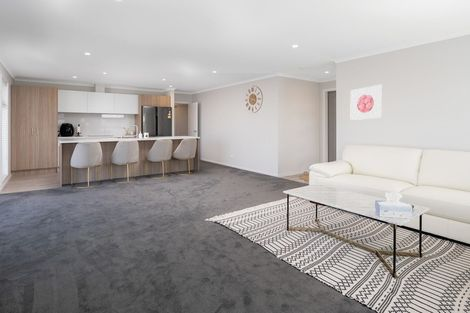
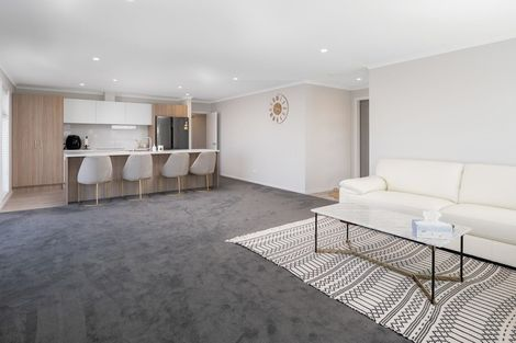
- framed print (365, 103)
